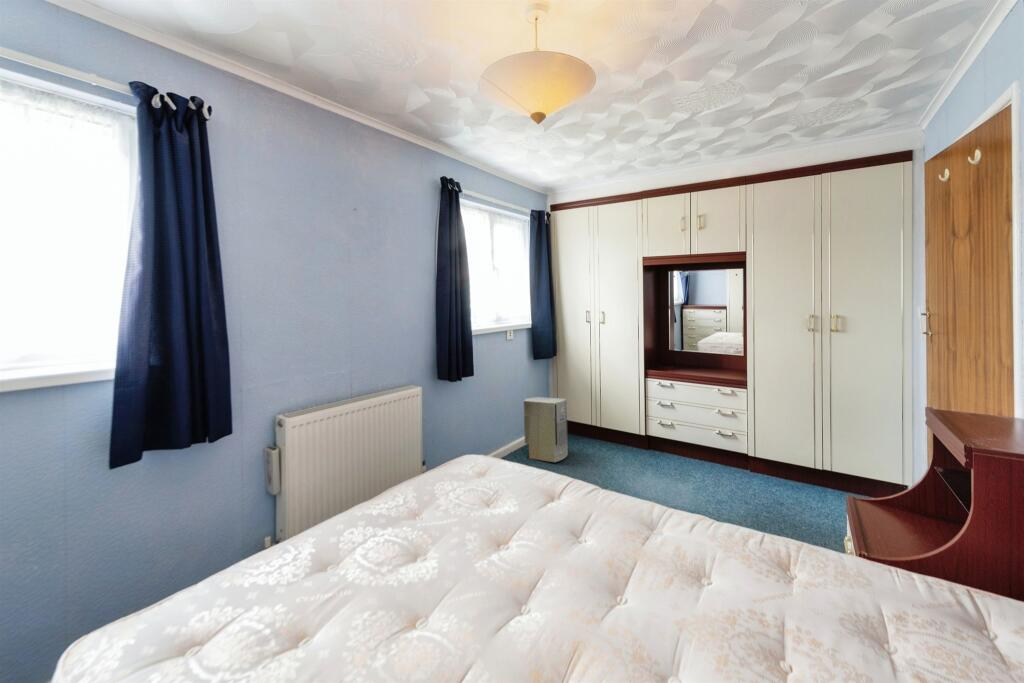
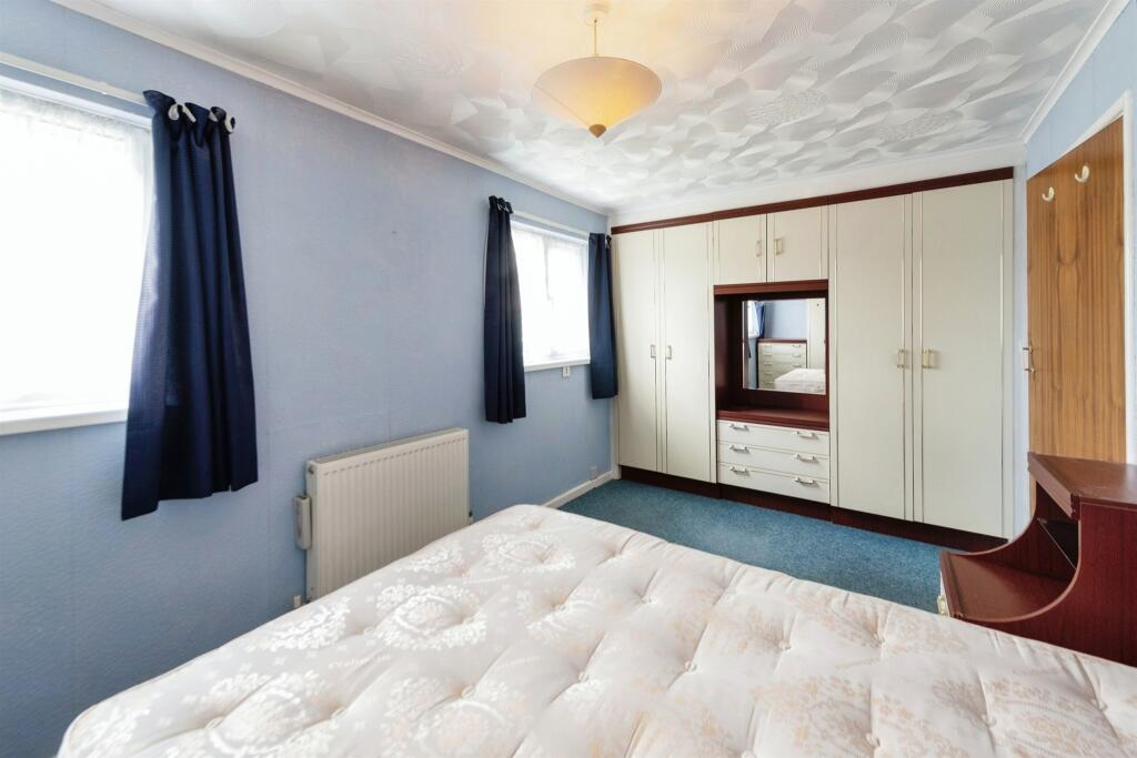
- air purifier (545, 428)
